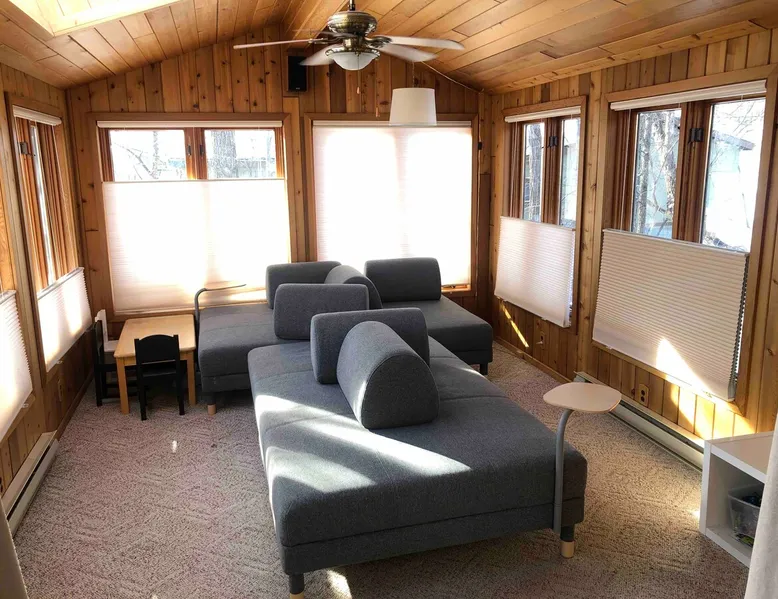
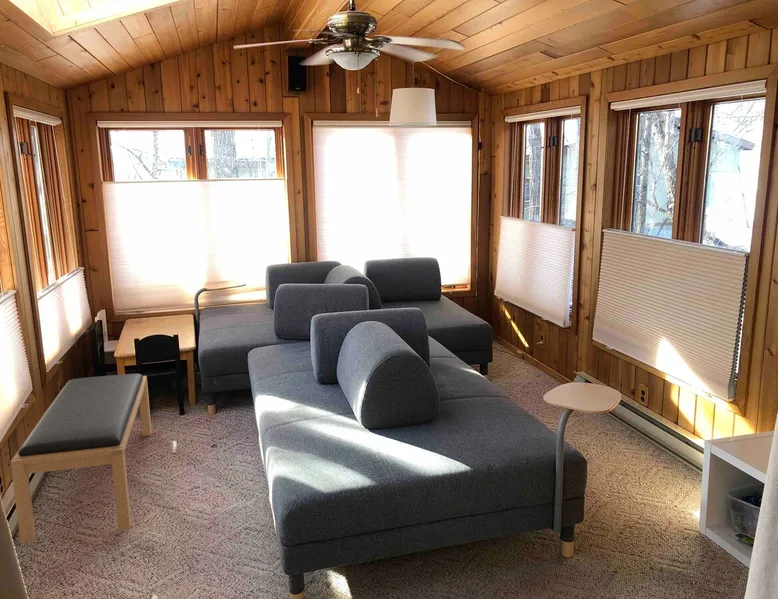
+ bench (93, 441)
